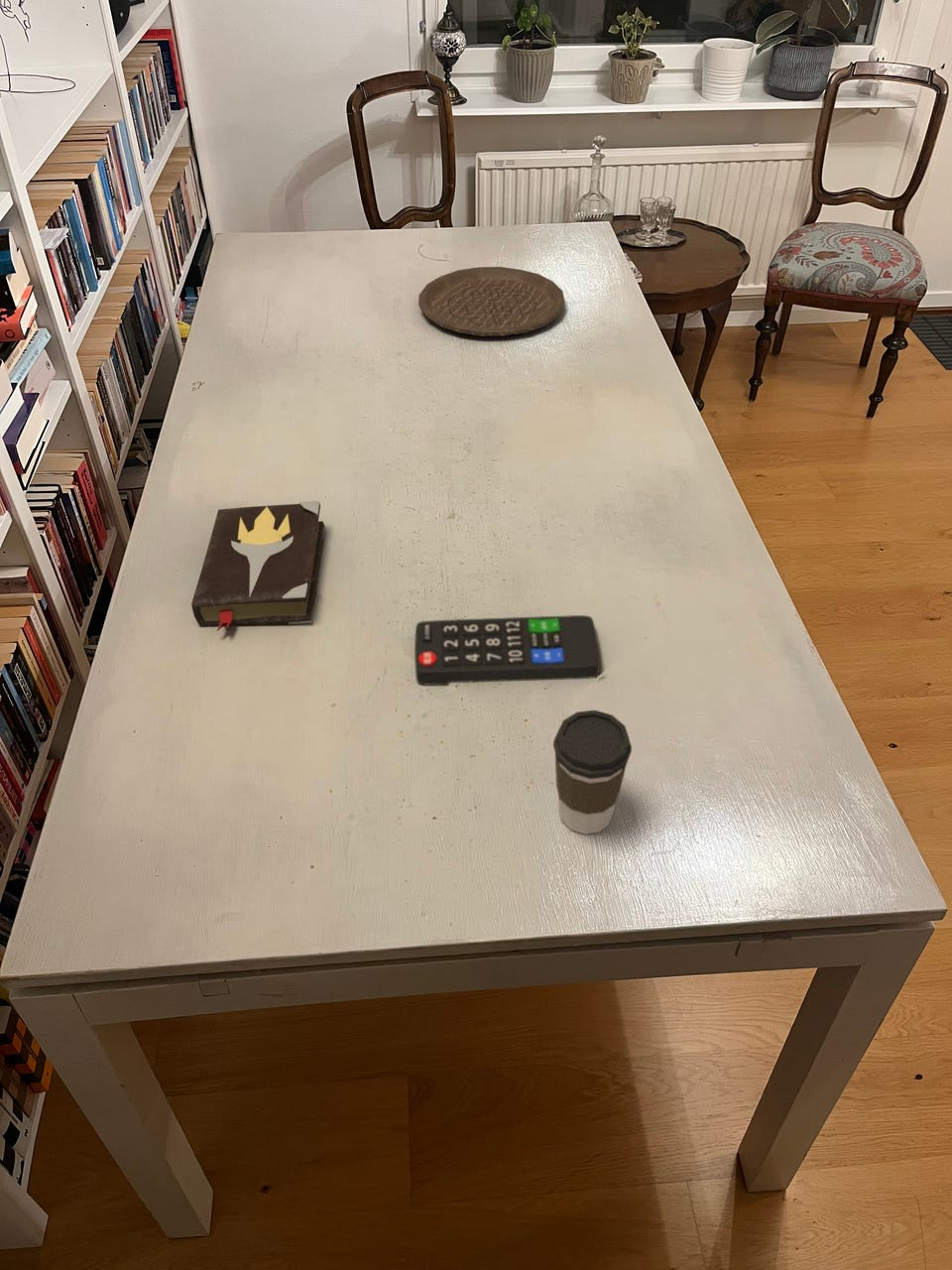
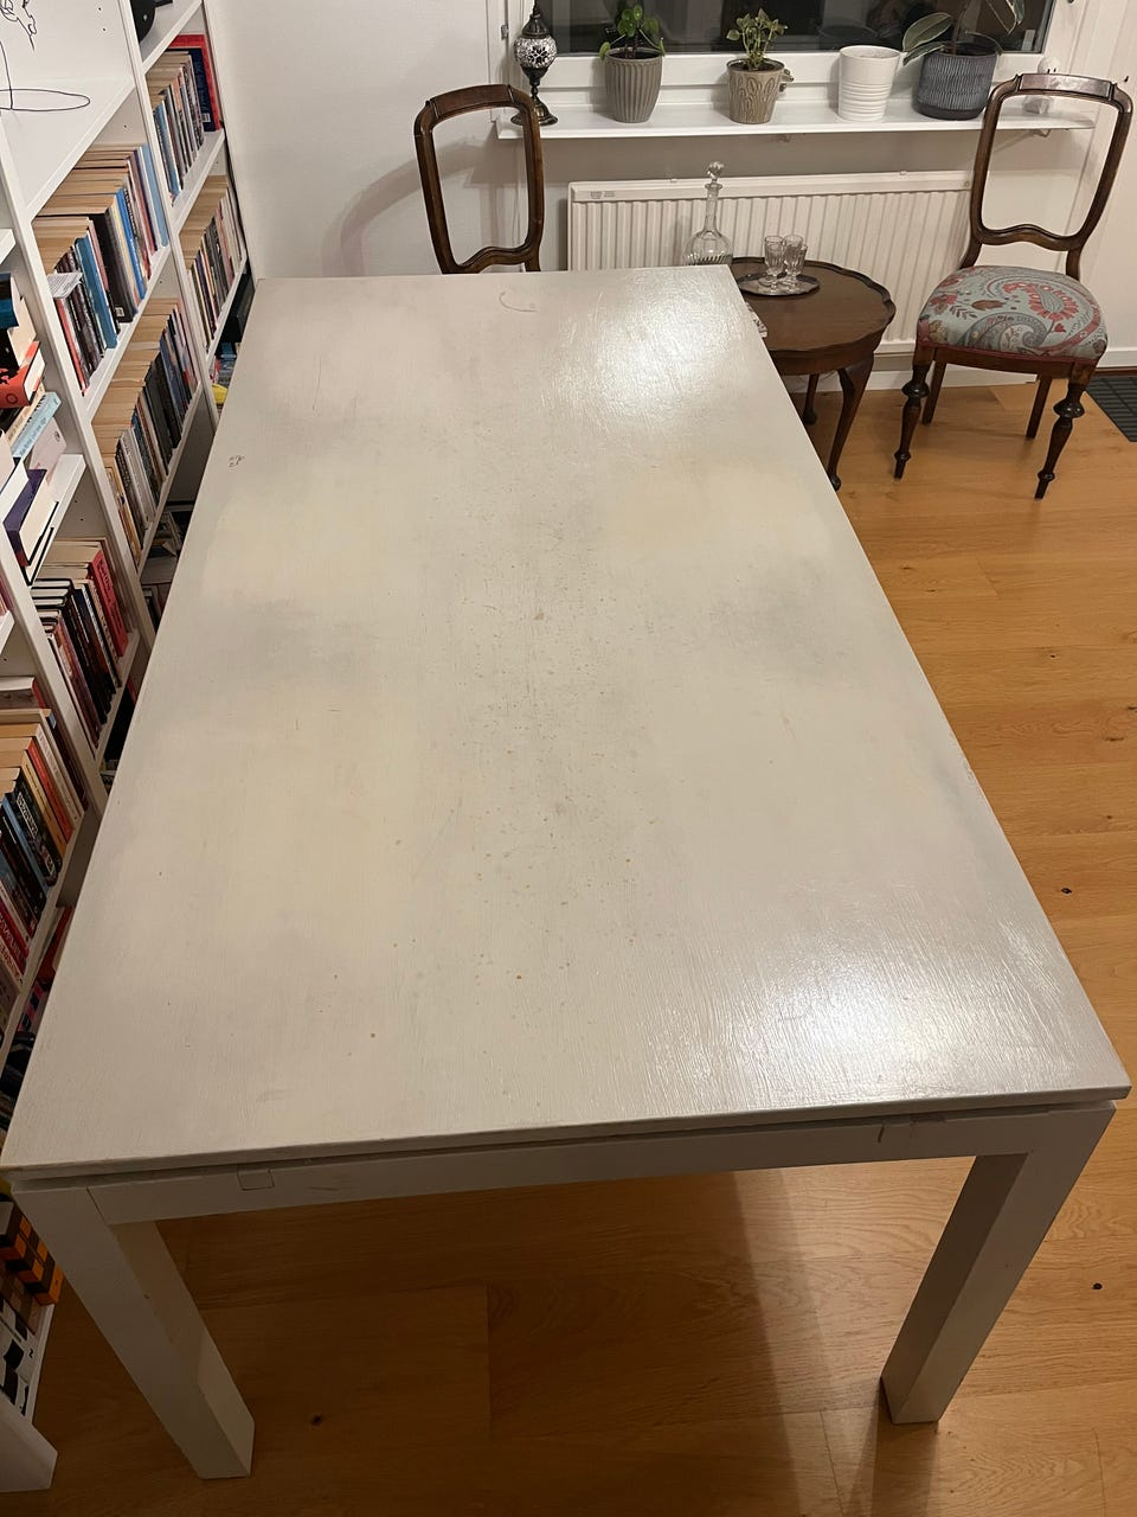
- remote control (506, 648)
- coffee cup (589, 775)
- hardback book (262, 561)
- plate (491, 302)
